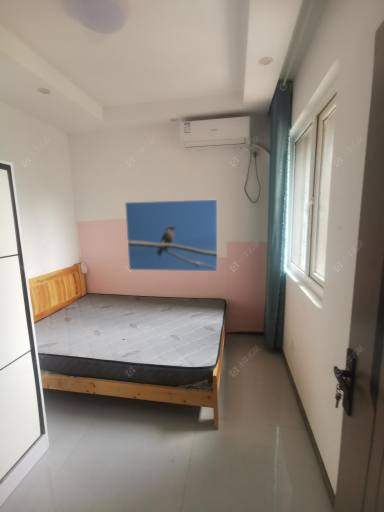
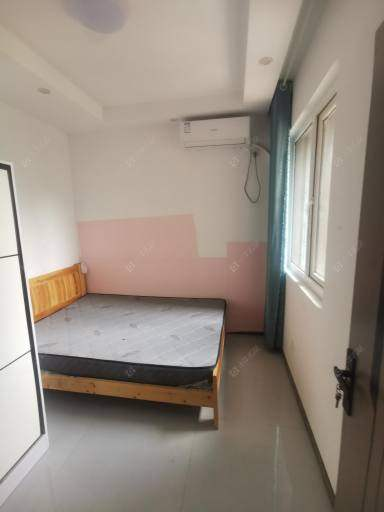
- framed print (171, 236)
